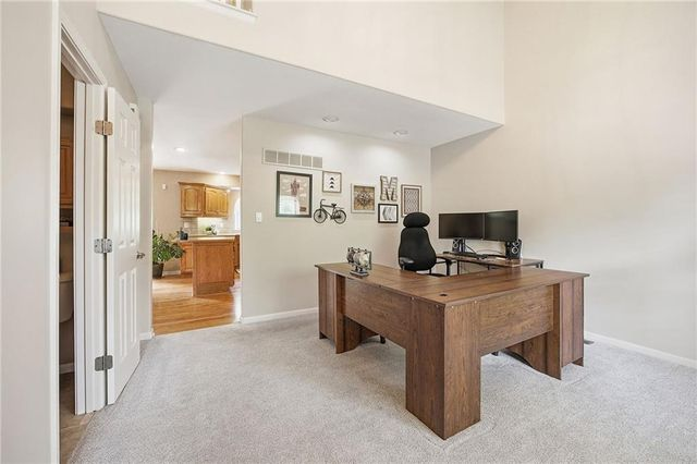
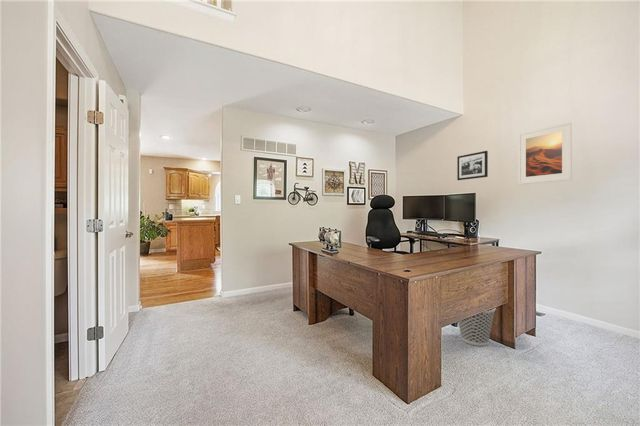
+ wastebasket (474, 322)
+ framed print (543, 155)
+ picture frame (471, 166)
